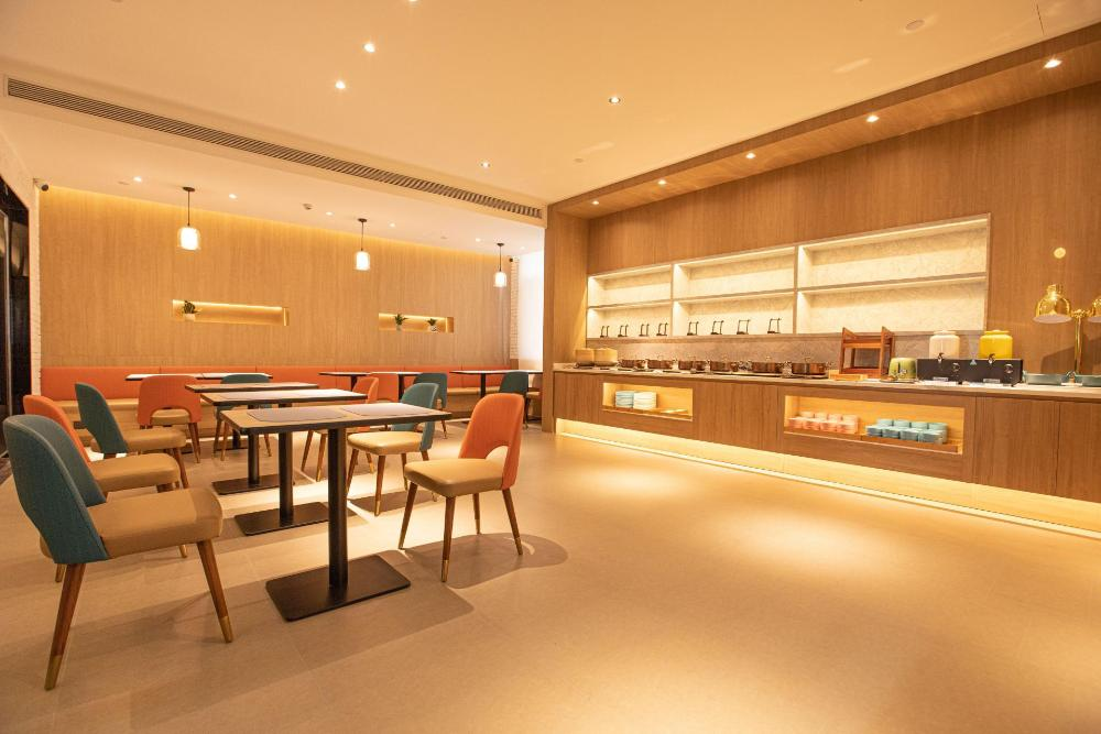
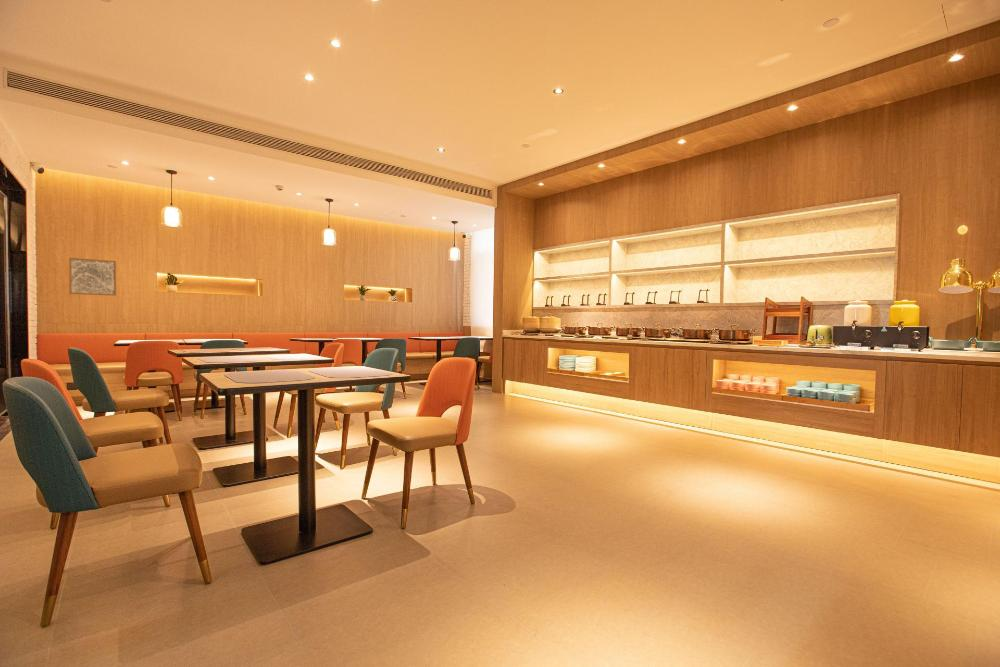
+ wall art (93, 277)
